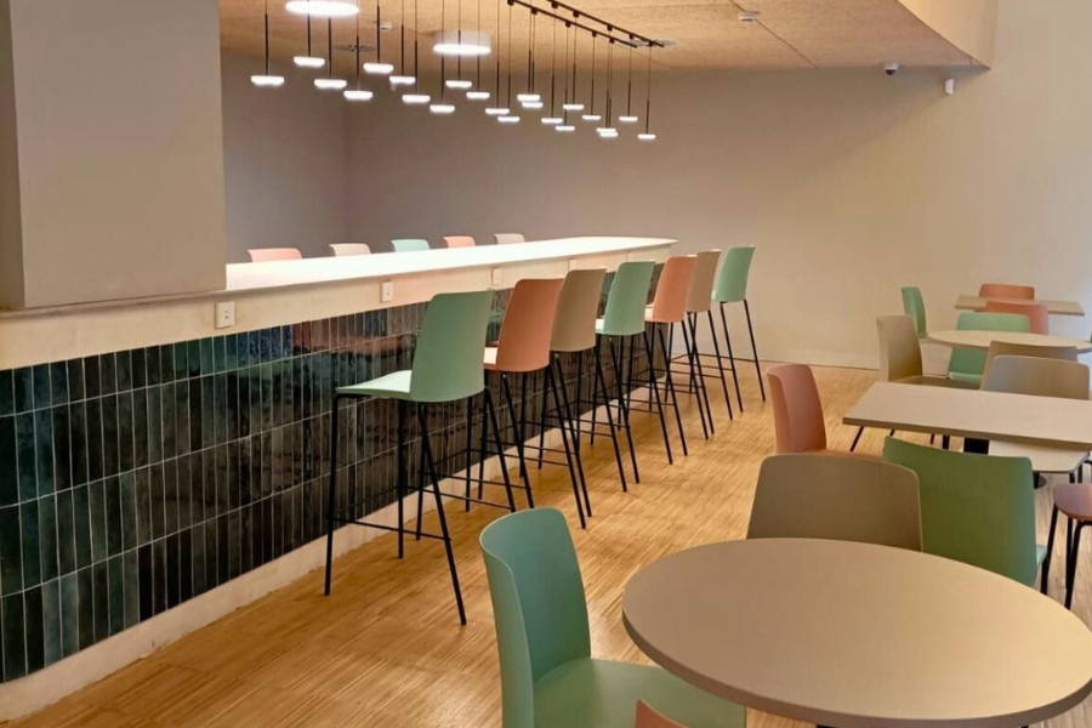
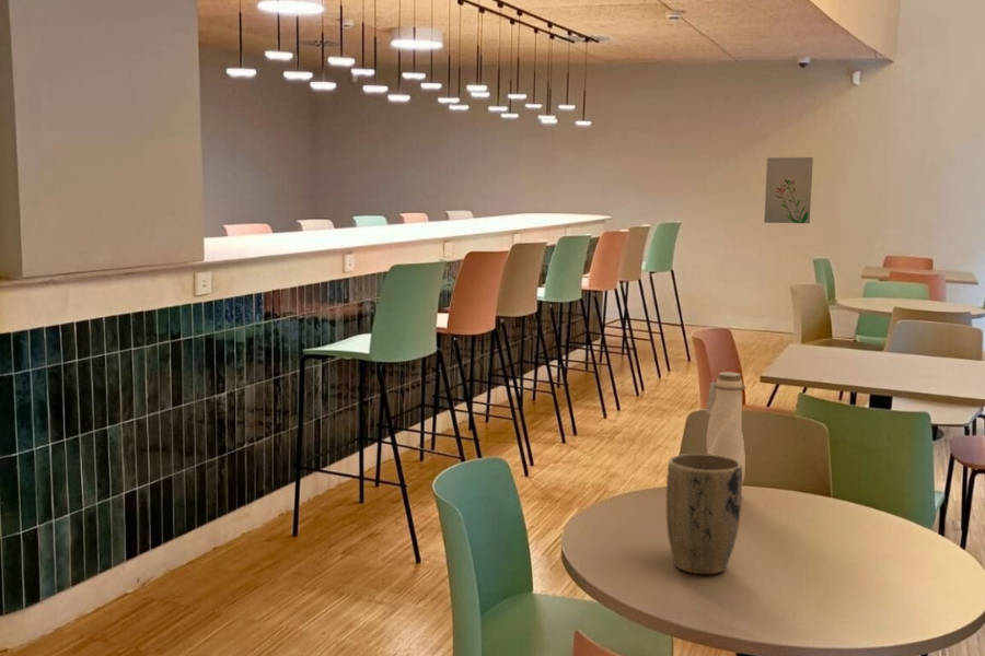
+ water bottle (723, 434)
+ wall art (788, 190)
+ plant pot (703, 514)
